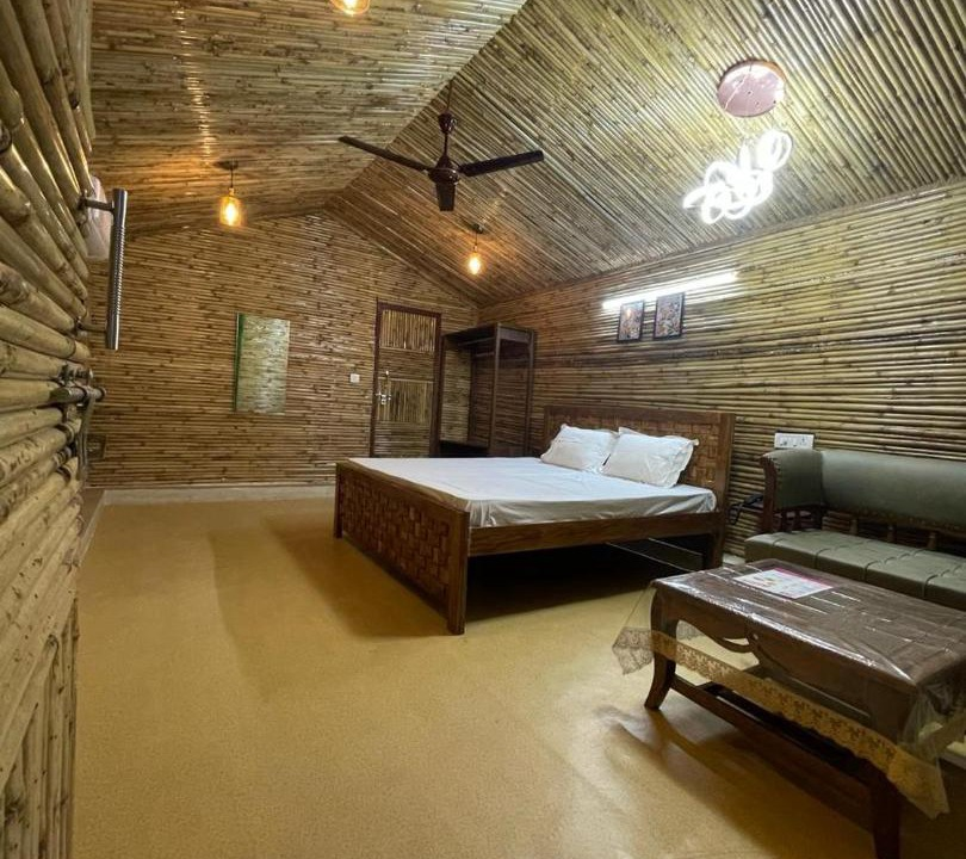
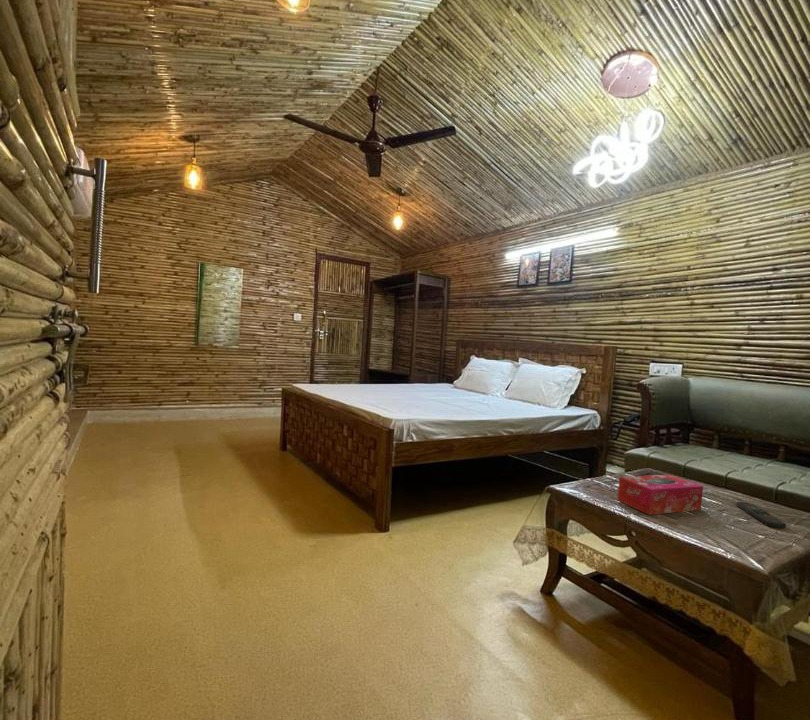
+ remote control (759, 513)
+ tissue box (659, 493)
